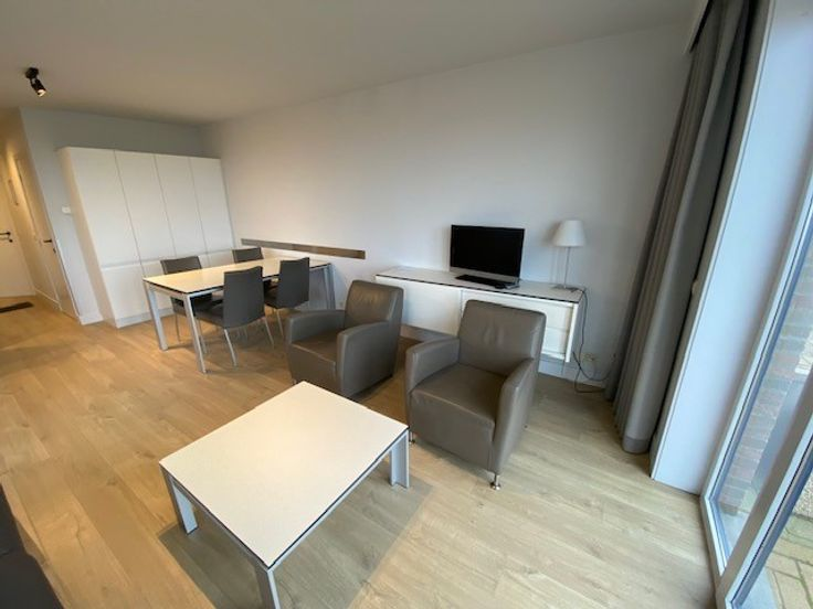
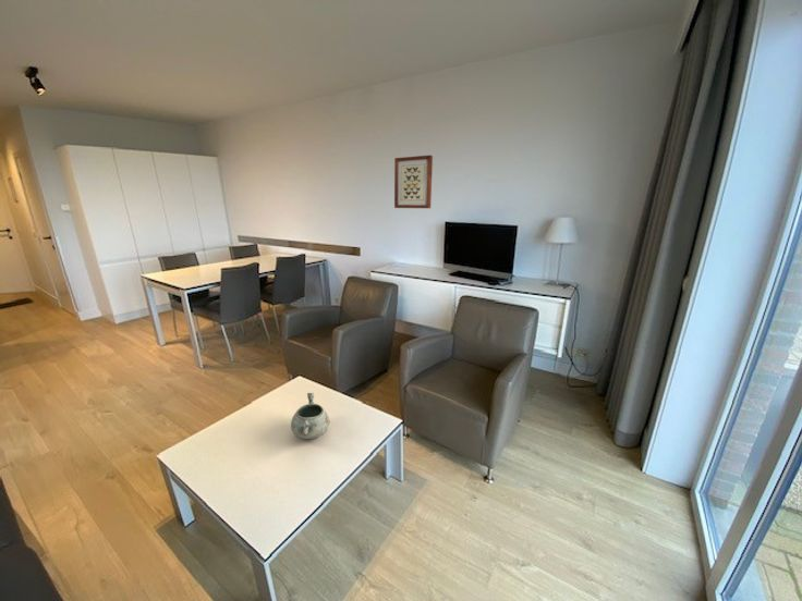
+ wall art (412, 183)
+ decorative bowl (309, 419)
